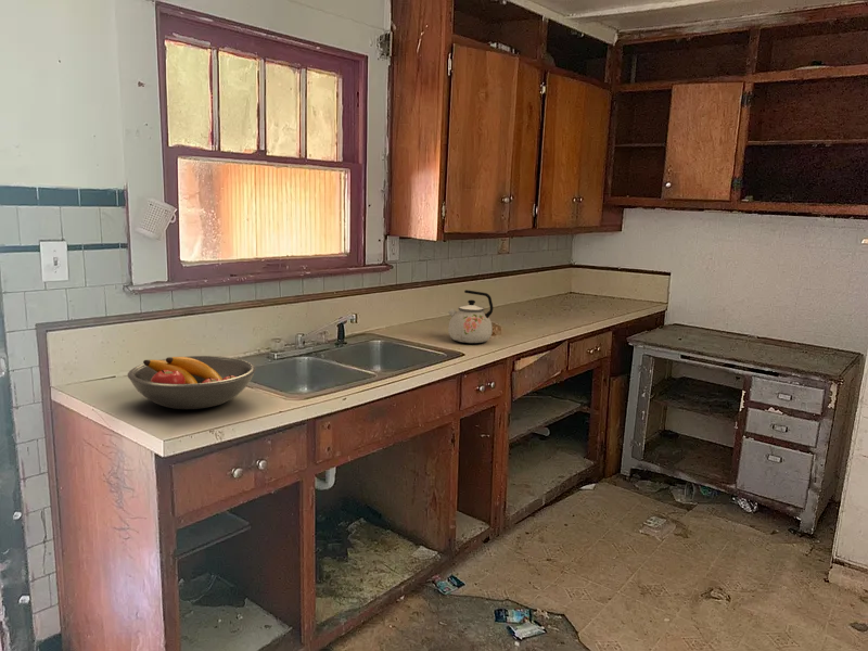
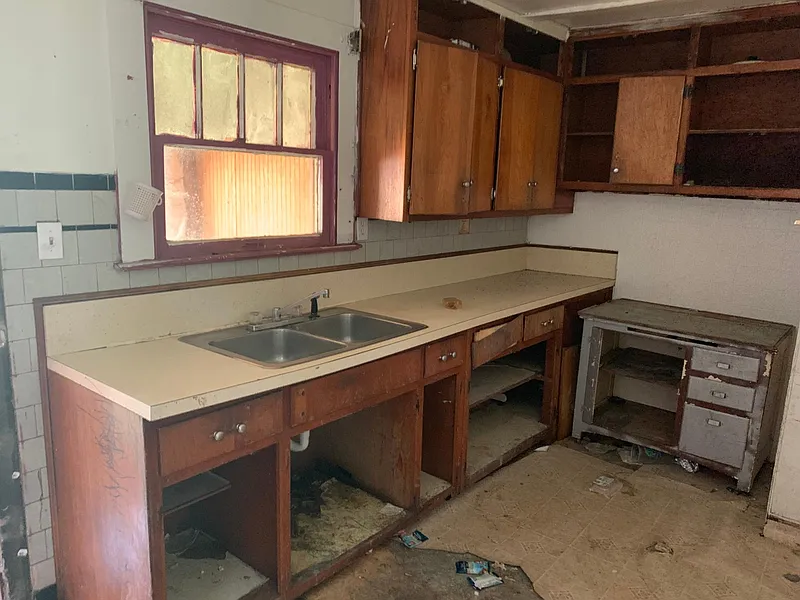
- kettle (470, 316)
- fruit bowl (193, 381)
